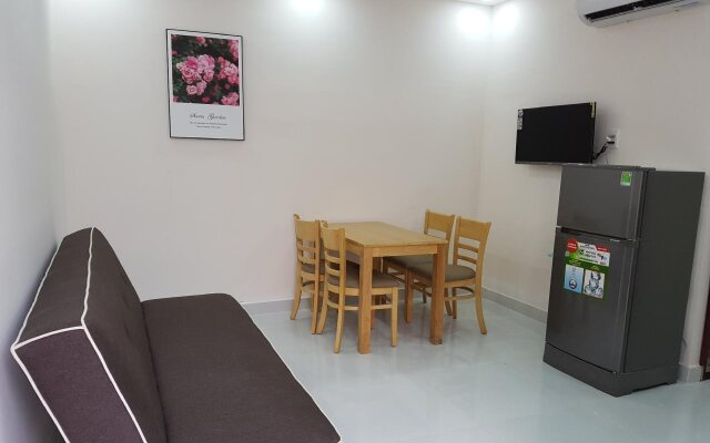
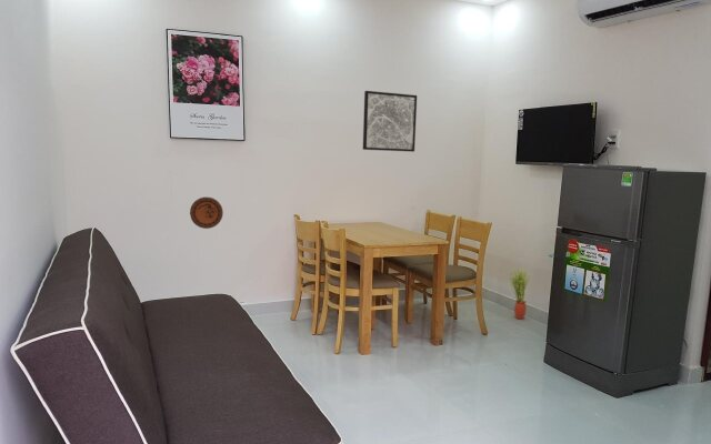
+ decorative plate (206, 212)
+ wall art (390, 122)
+ potted plant (518, 292)
